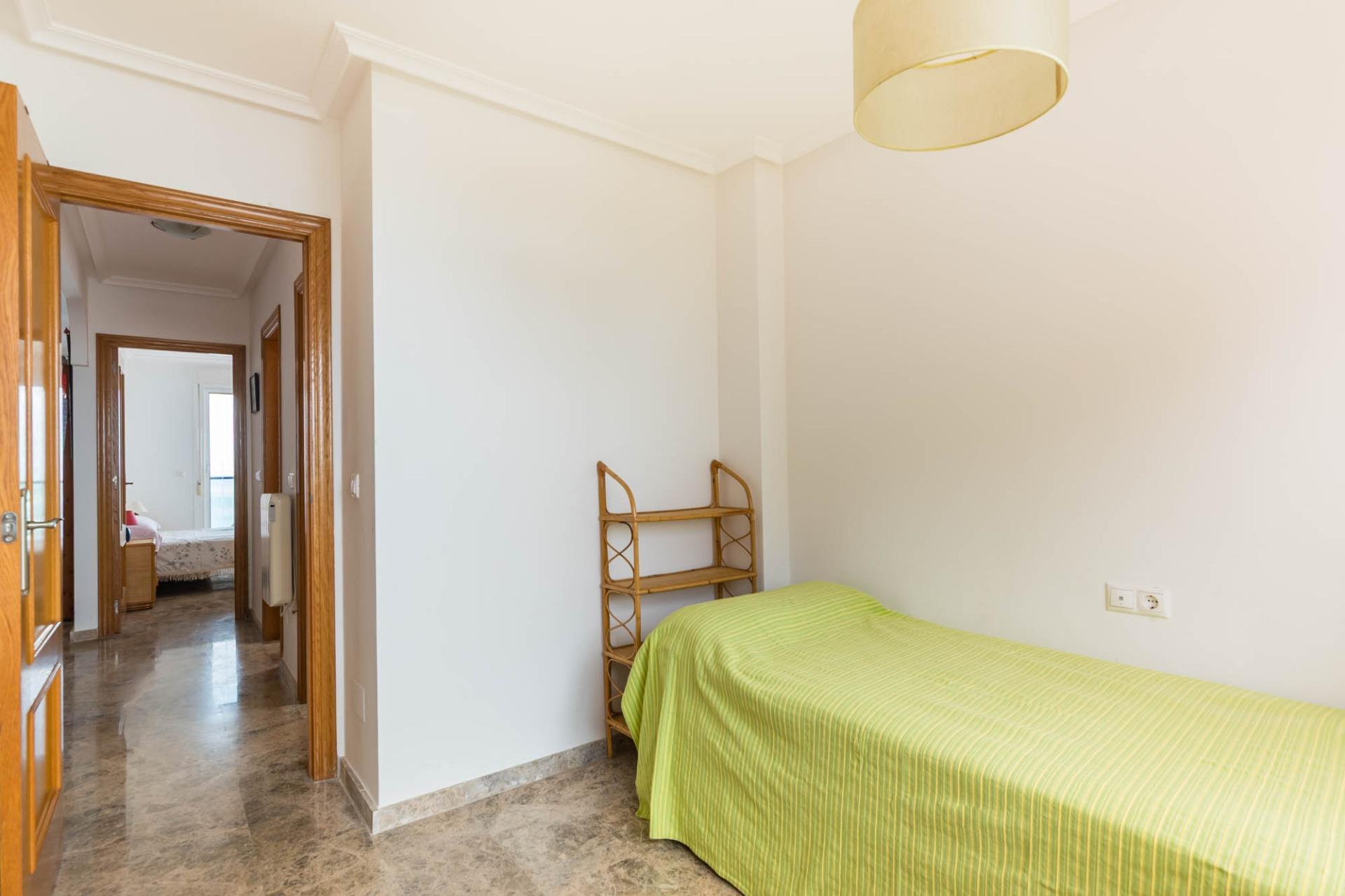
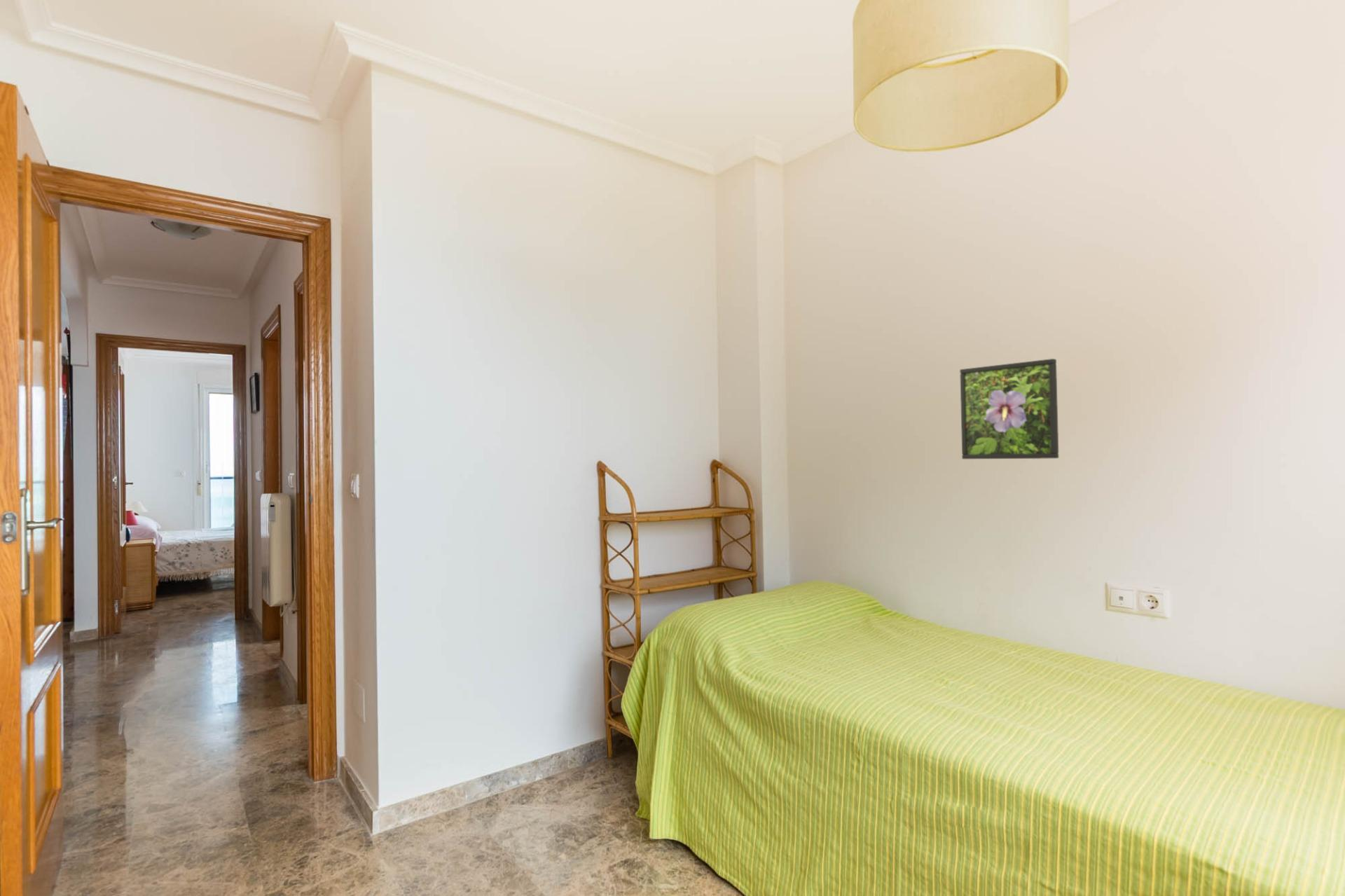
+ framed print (1007, 411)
